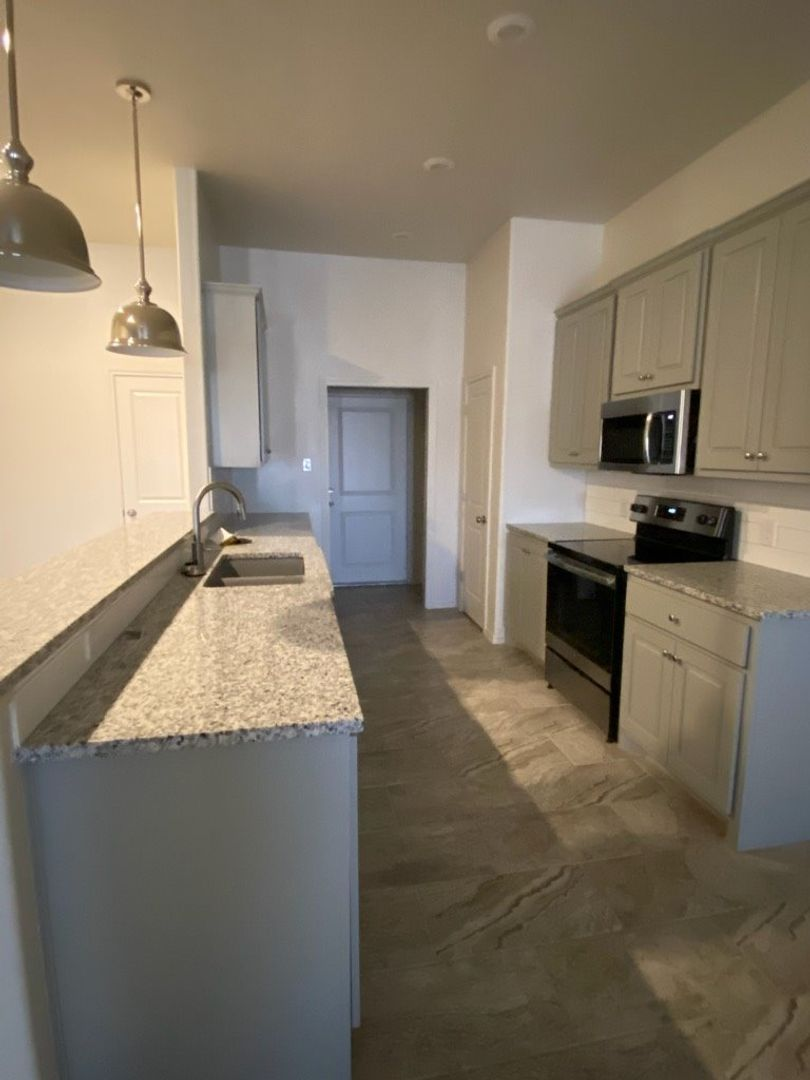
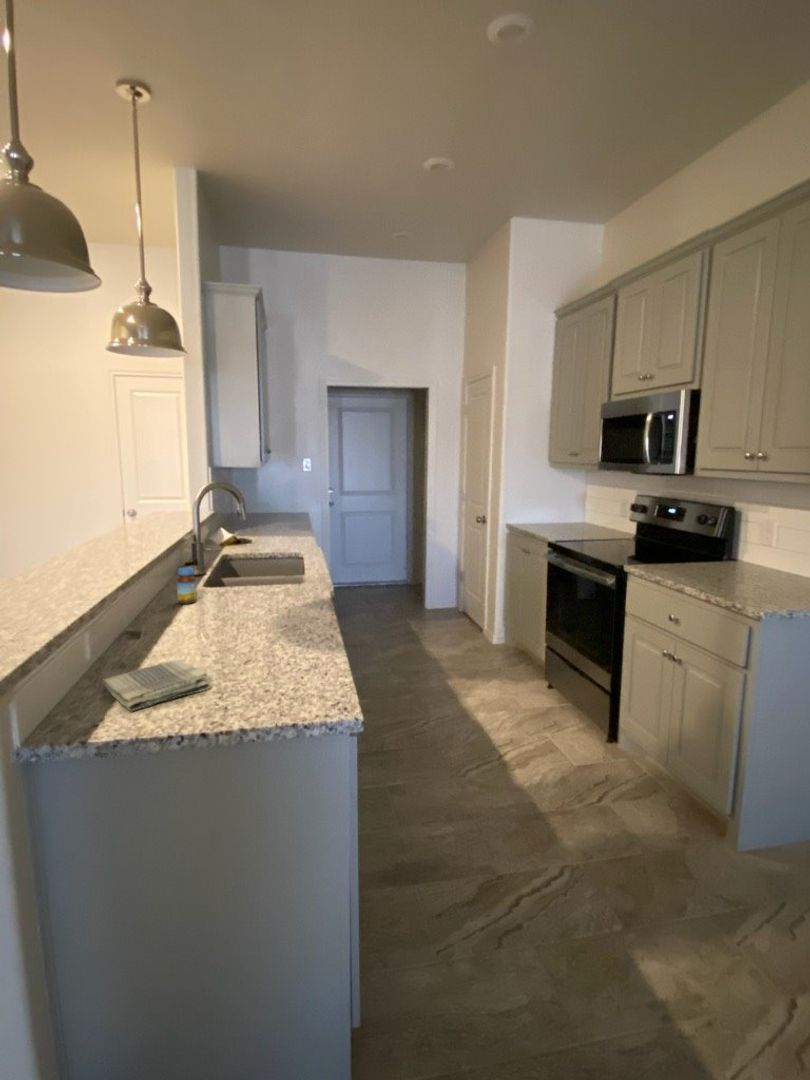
+ dish towel (157, 681)
+ jar (186, 585)
